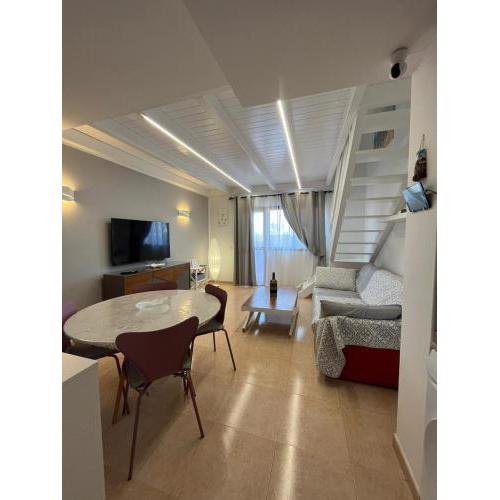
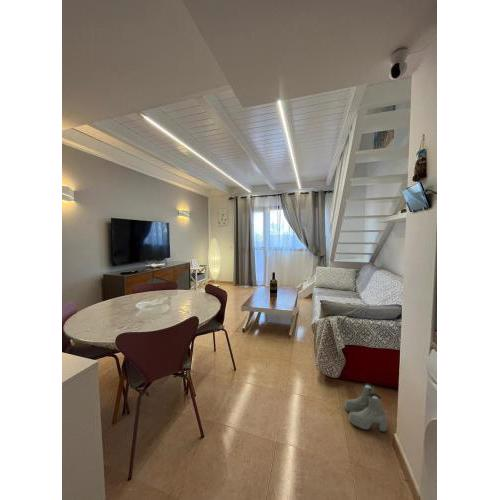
+ boots (364, 404)
